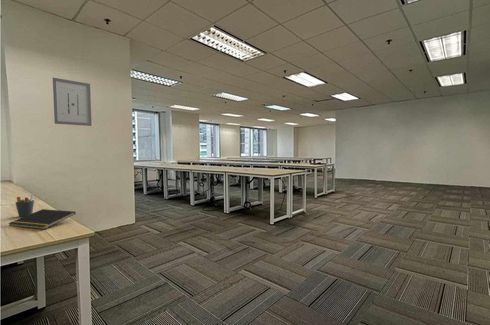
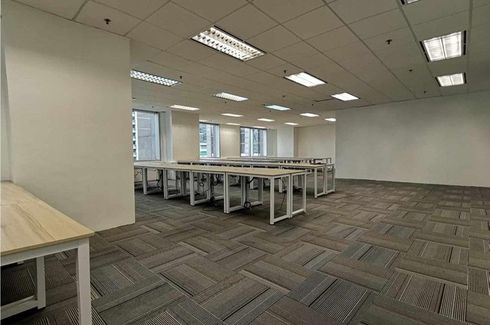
- wall art (73, 102)
- pen holder (24, 204)
- notepad (43, 218)
